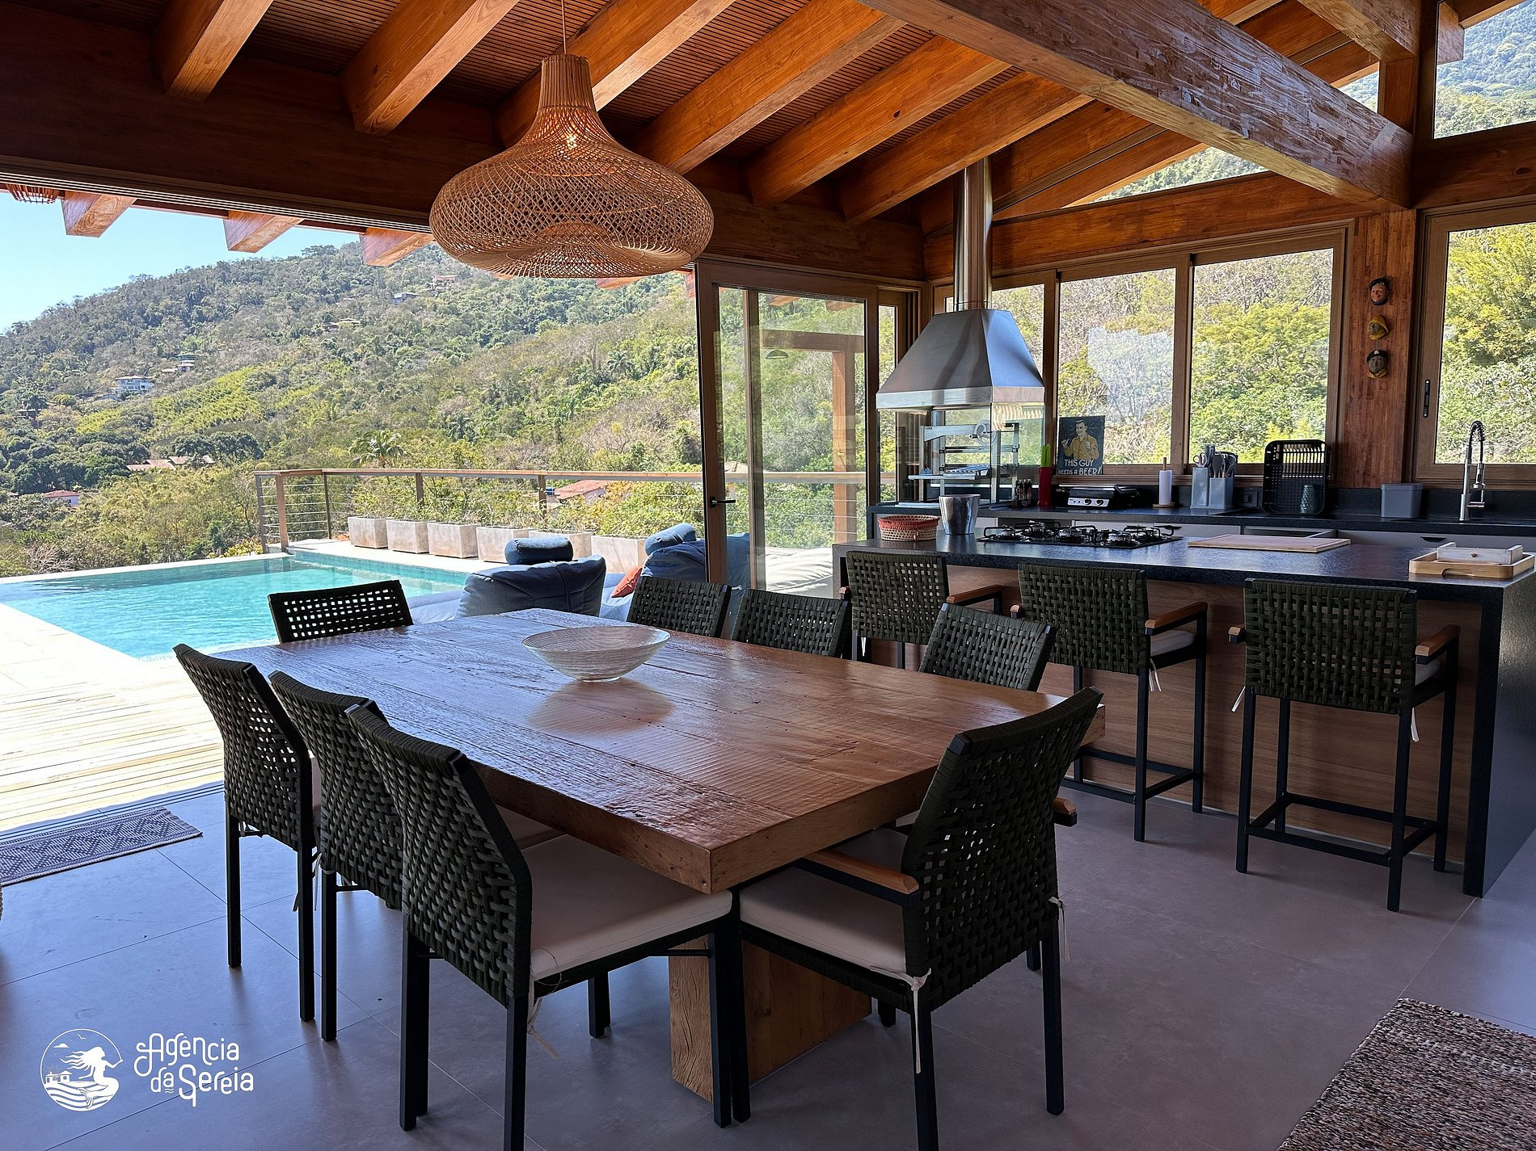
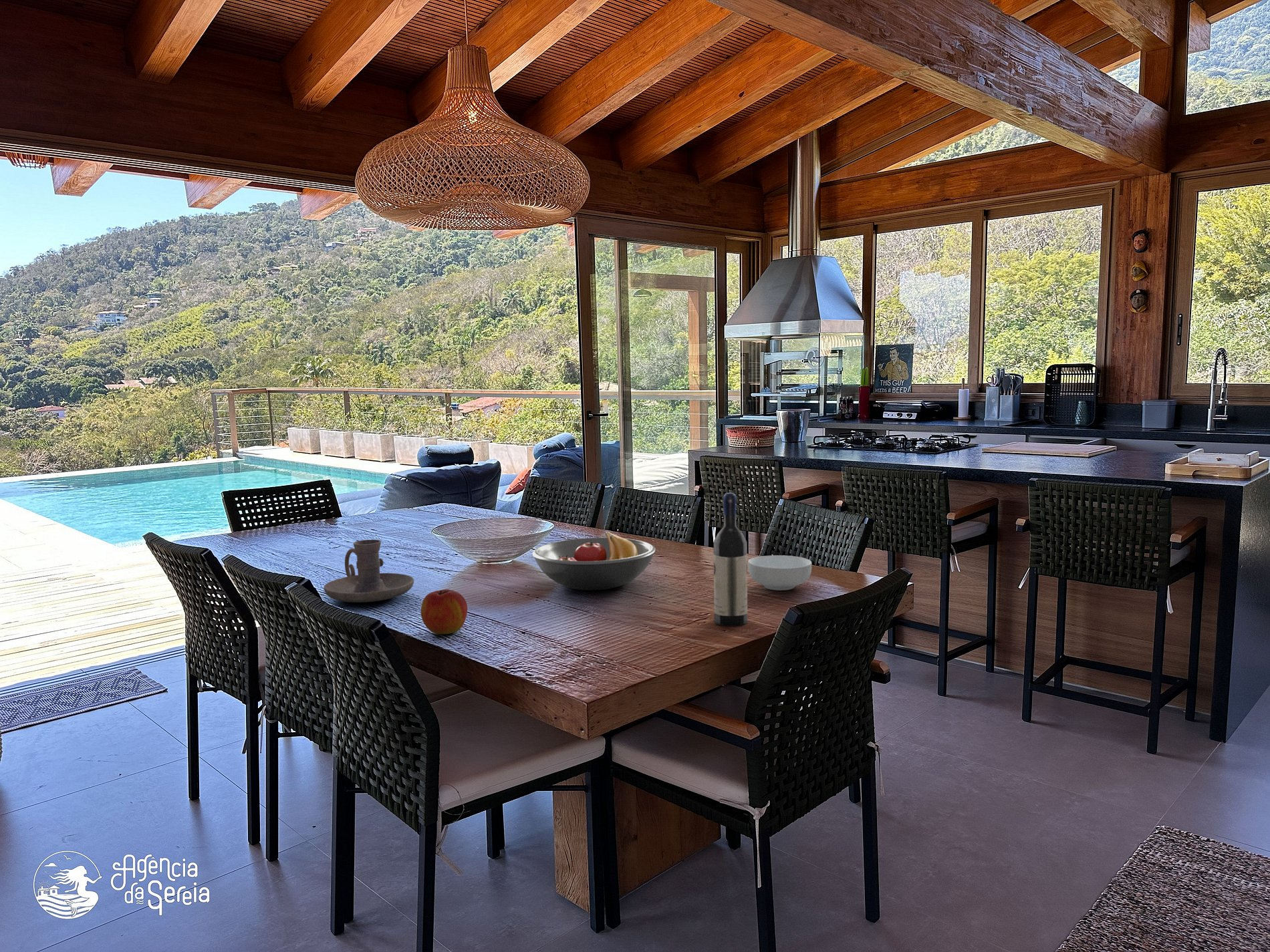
+ fruit bowl (594, 562)
+ candle holder (364, 568)
+ apple (444, 611)
+ wine bottle (730, 558)
+ cereal bowl (779, 574)
